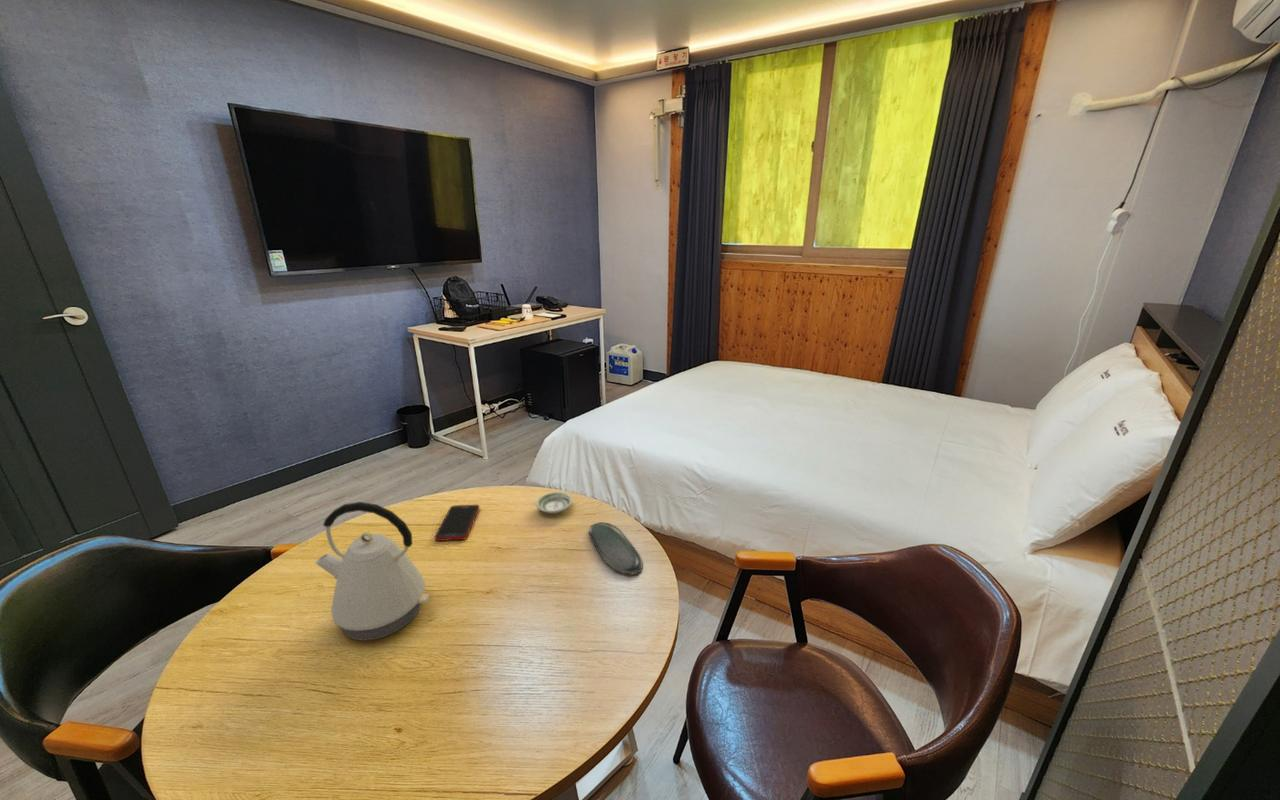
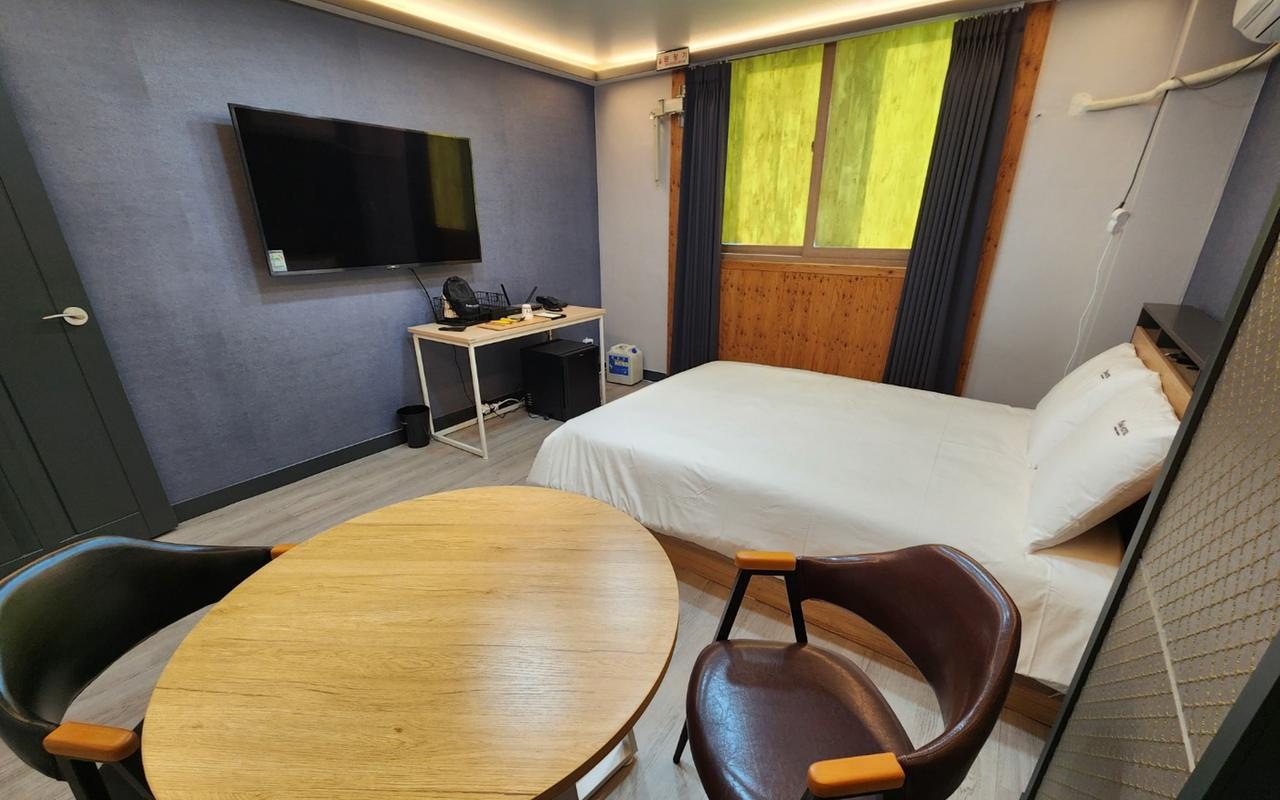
- oval tray (614, 546)
- saucer (554, 504)
- cell phone (458, 521)
- kettle (368, 561)
